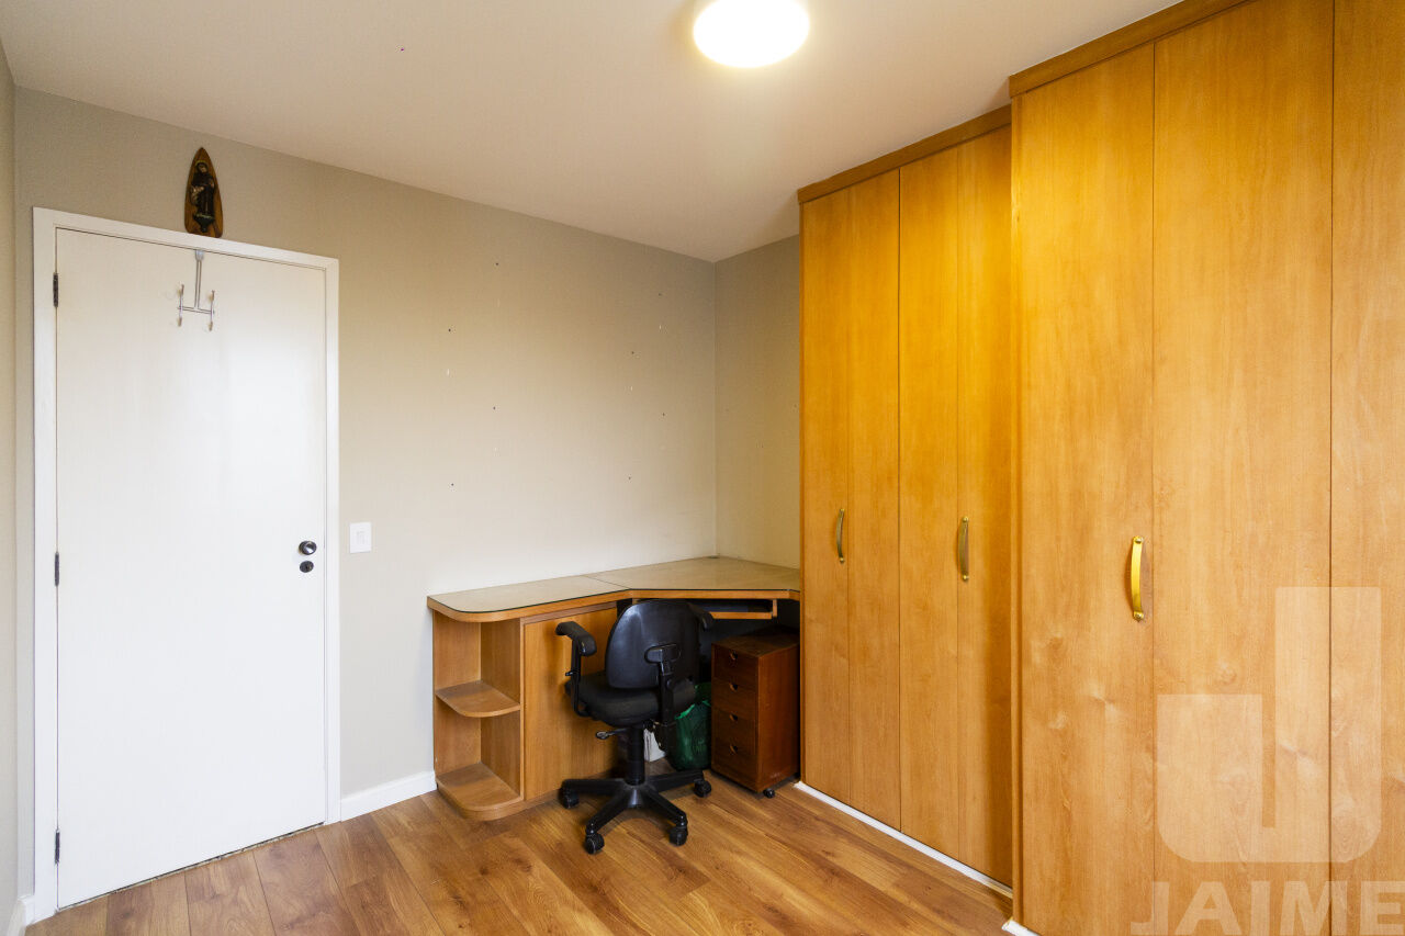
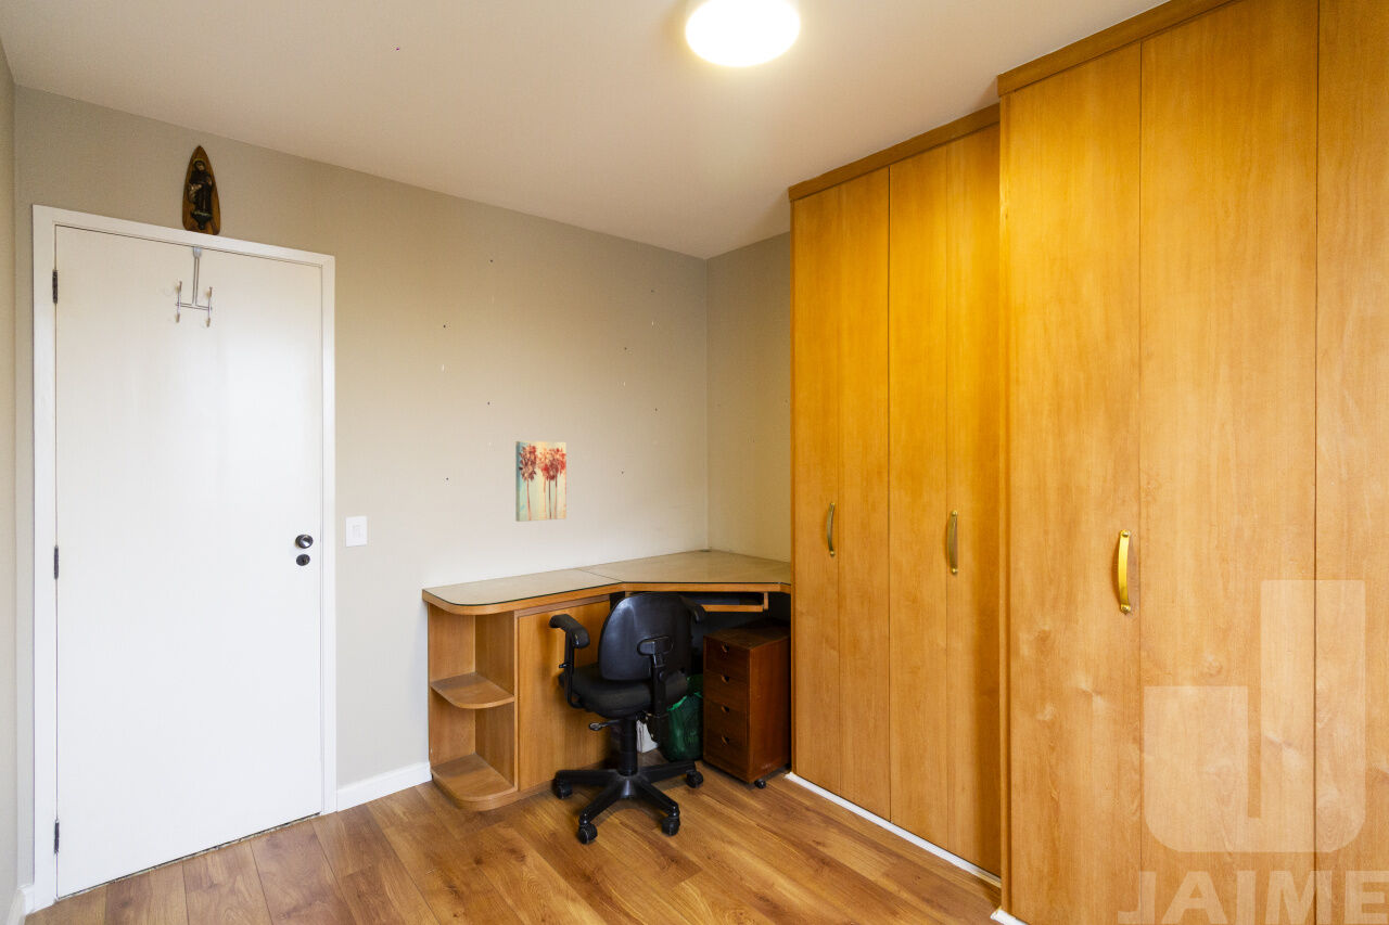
+ wall art (541, 480)
